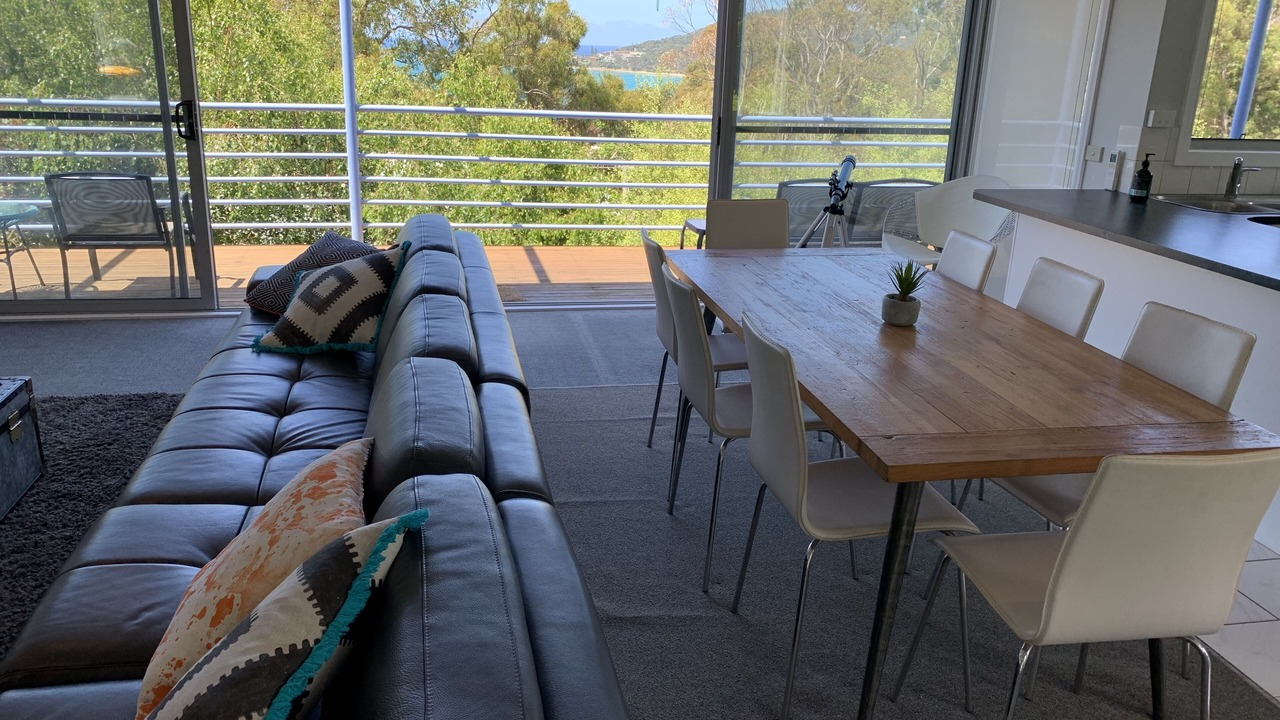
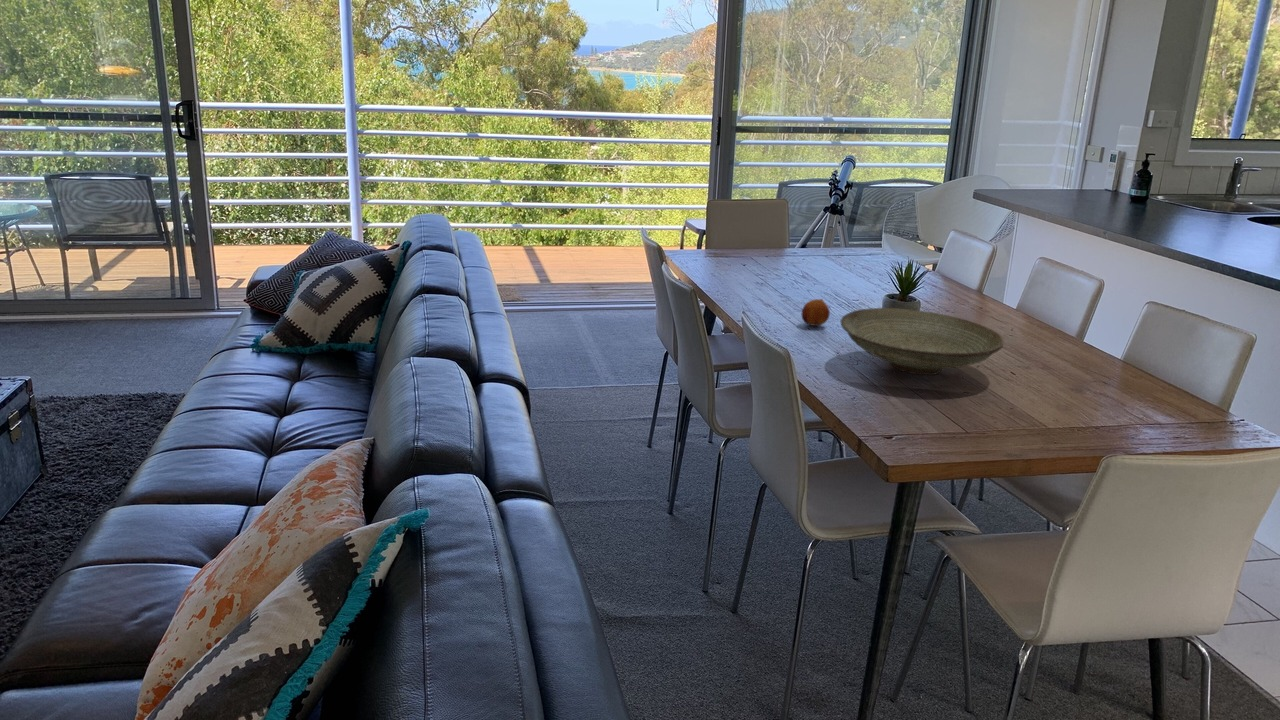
+ decorative bowl (918, 347)
+ fruit (815, 312)
